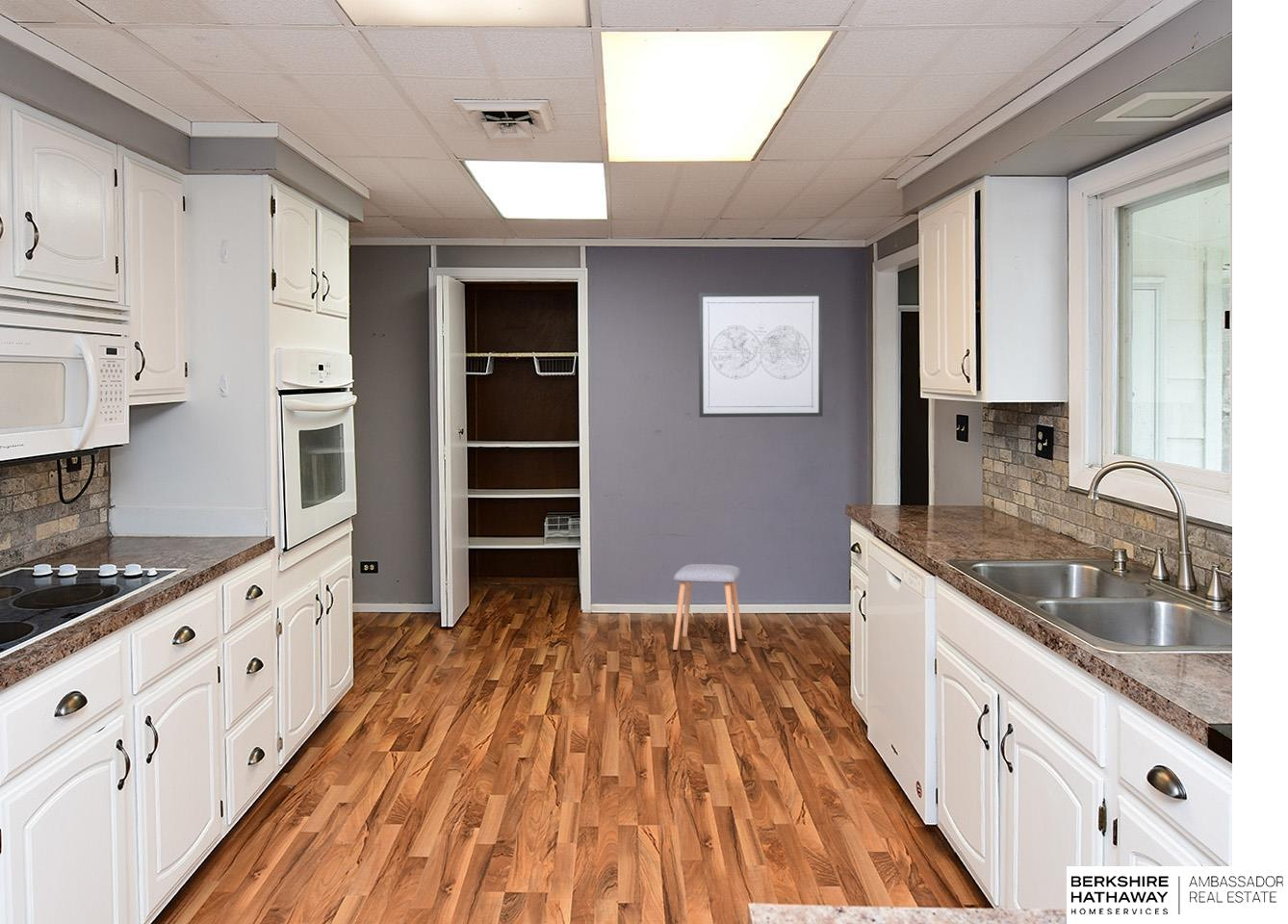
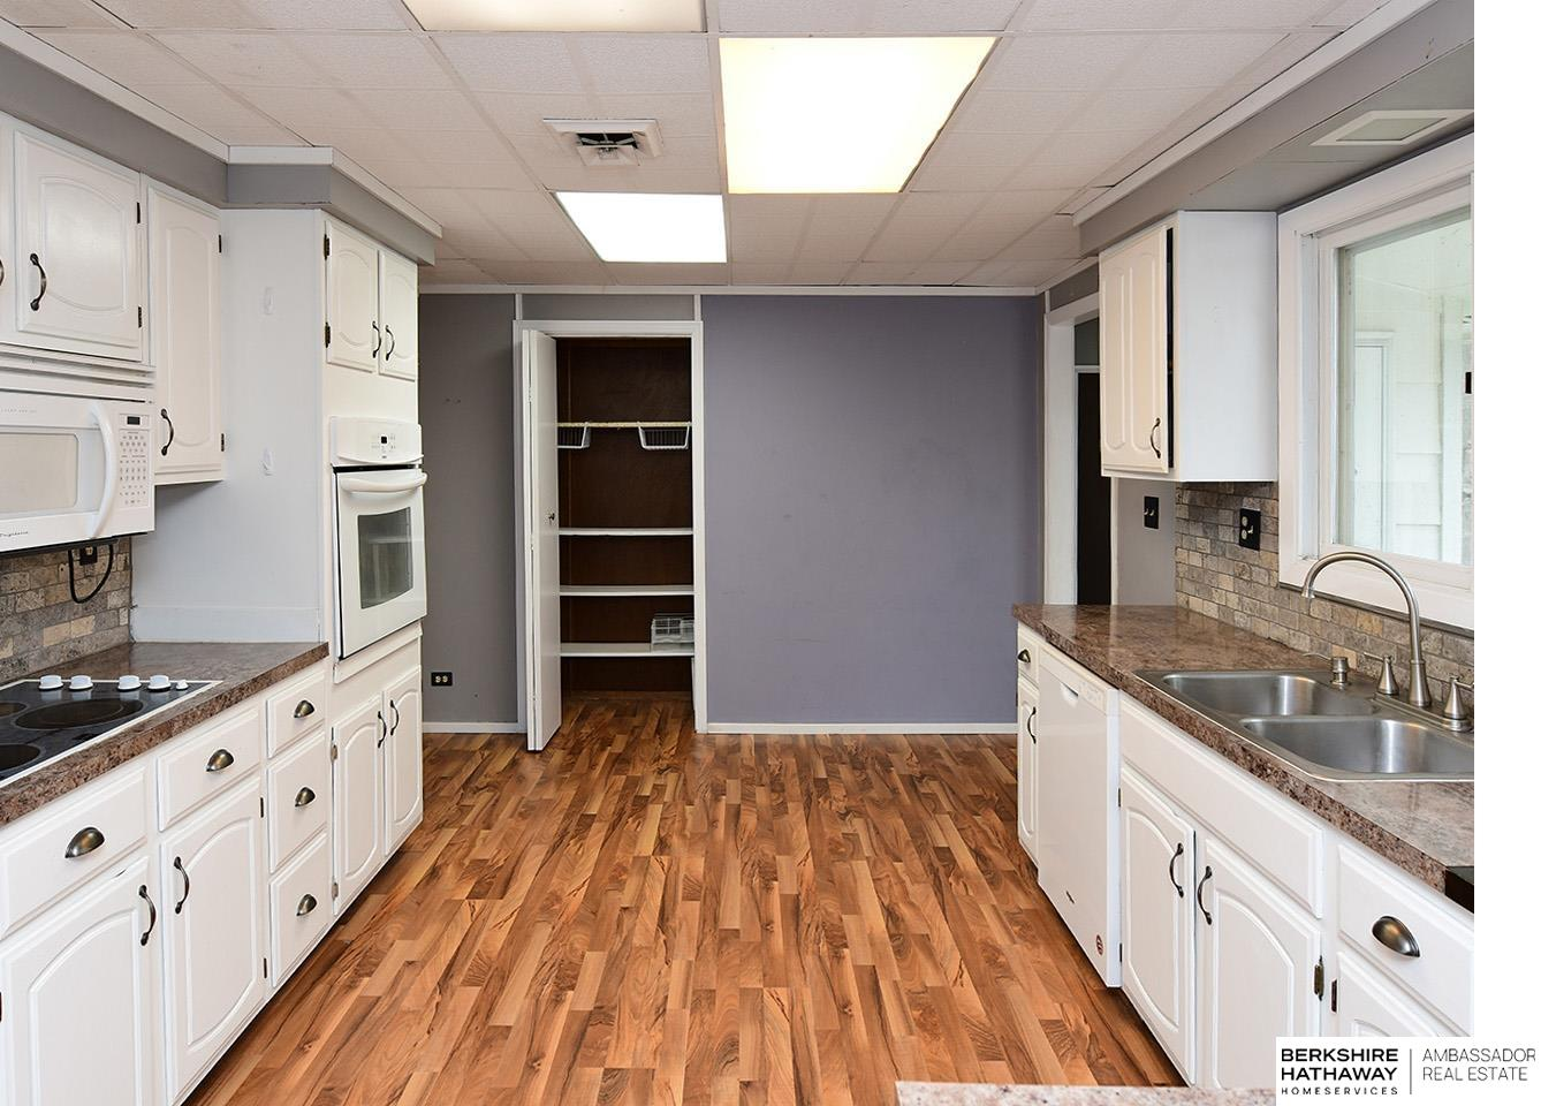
- stool (689, 605)
- wall art (760, 354)
